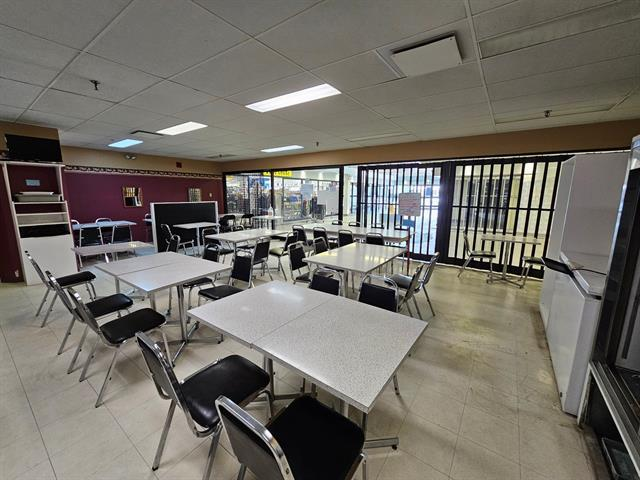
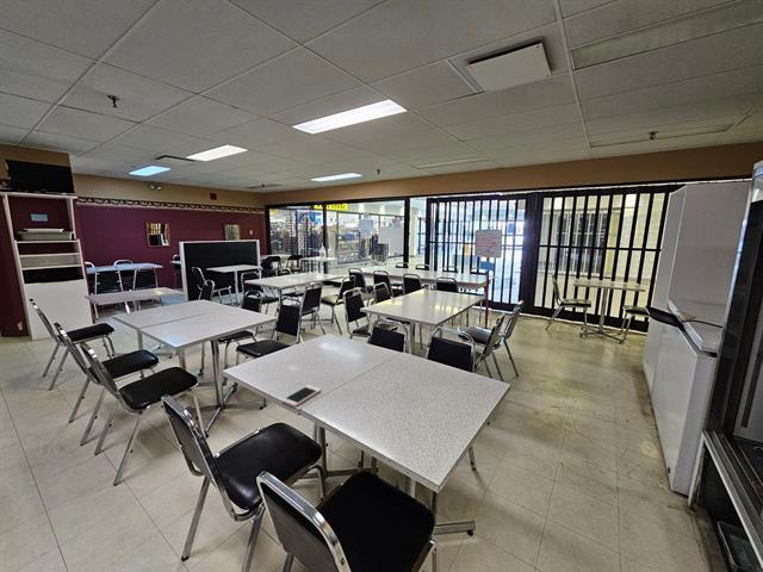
+ cell phone (302, 394)
